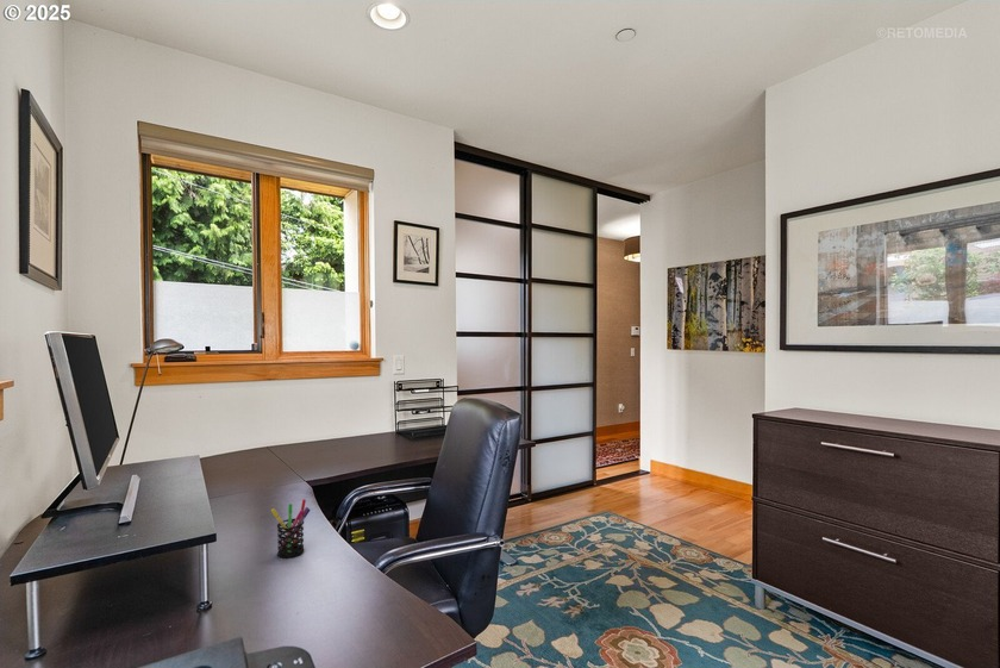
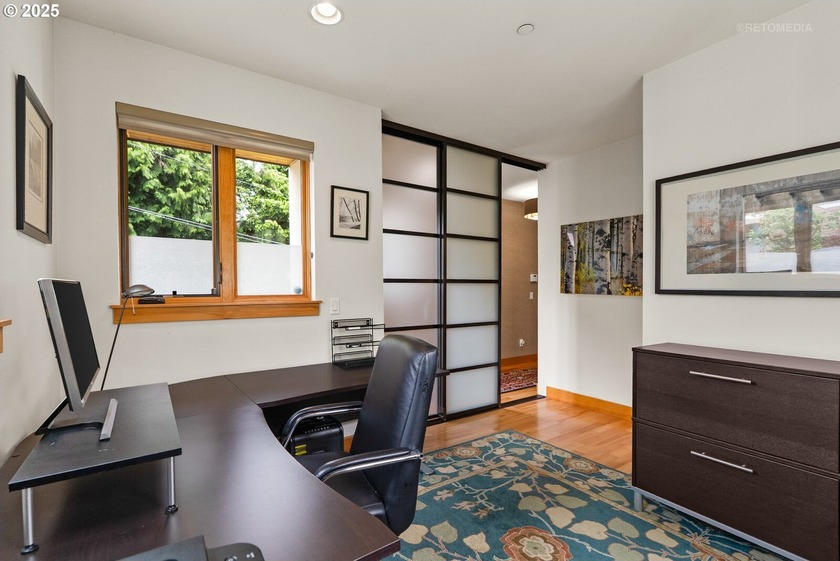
- pen holder (292, 525)
